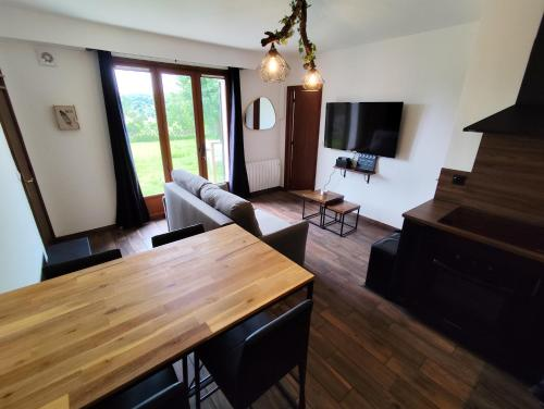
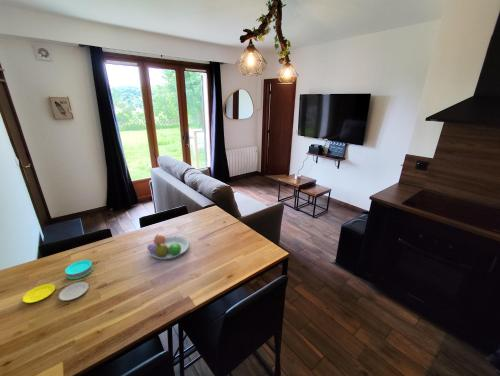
+ fruit bowl (168, 244)
+ plate (69, 285)
